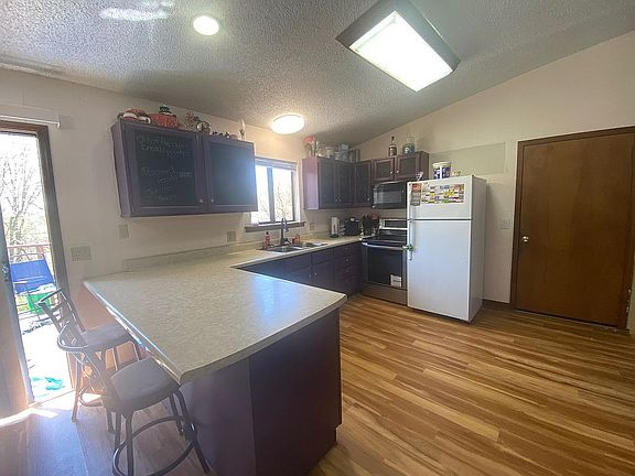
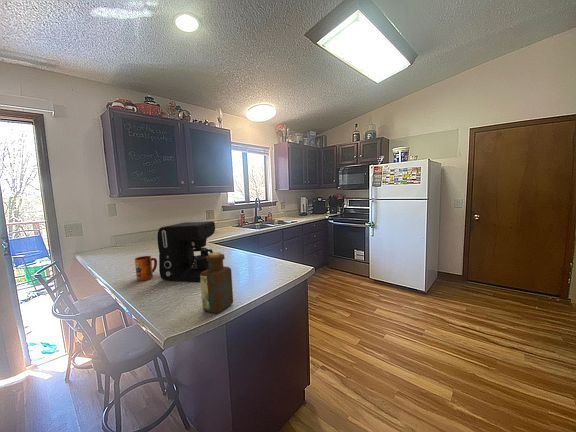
+ mug (147, 267)
+ coffee maker (190, 249)
+ bottle (216, 280)
